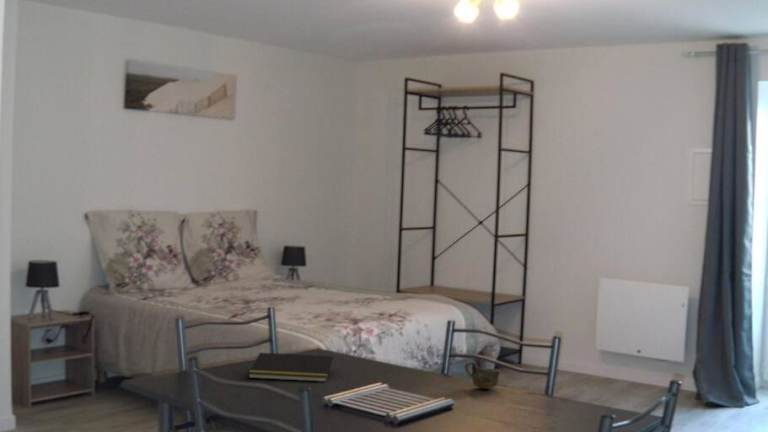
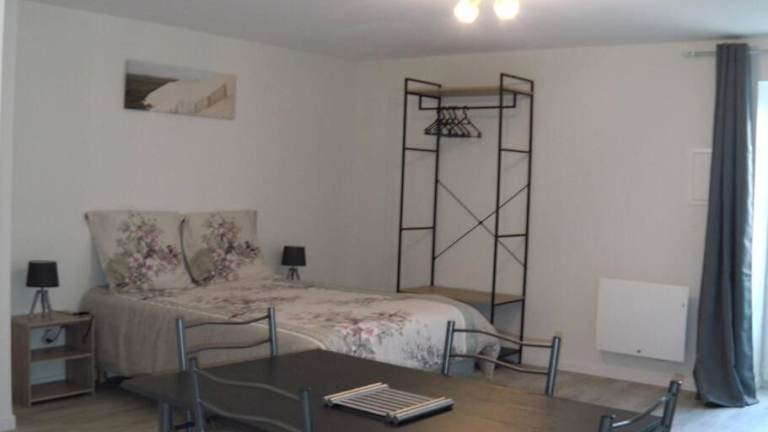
- notepad (291, 366)
- cup (483, 374)
